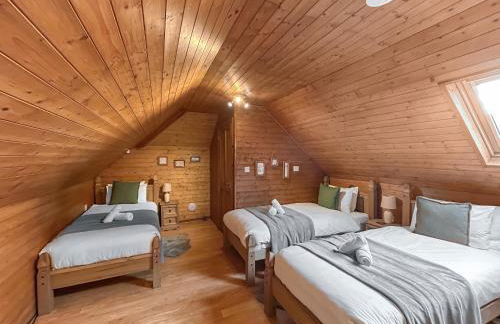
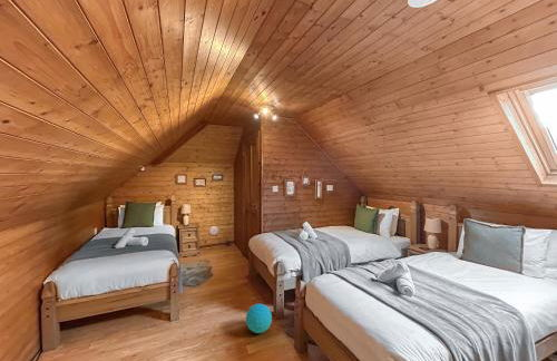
+ ball (258, 318)
